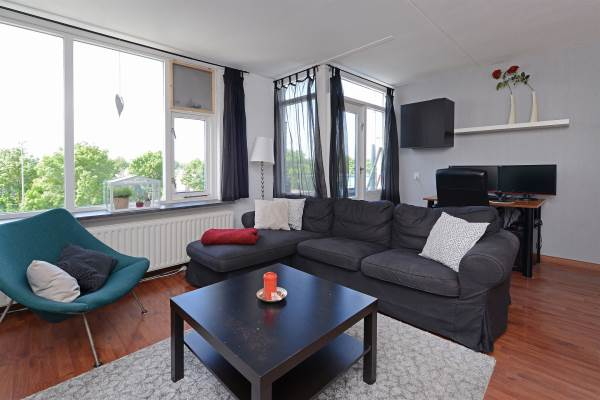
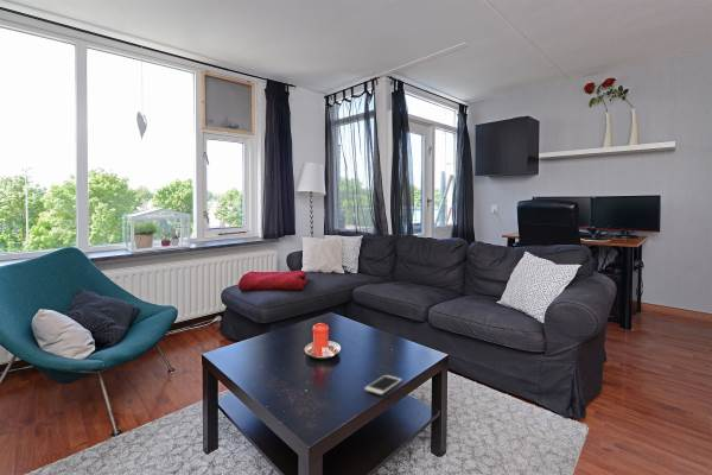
+ cell phone (383, 384)
